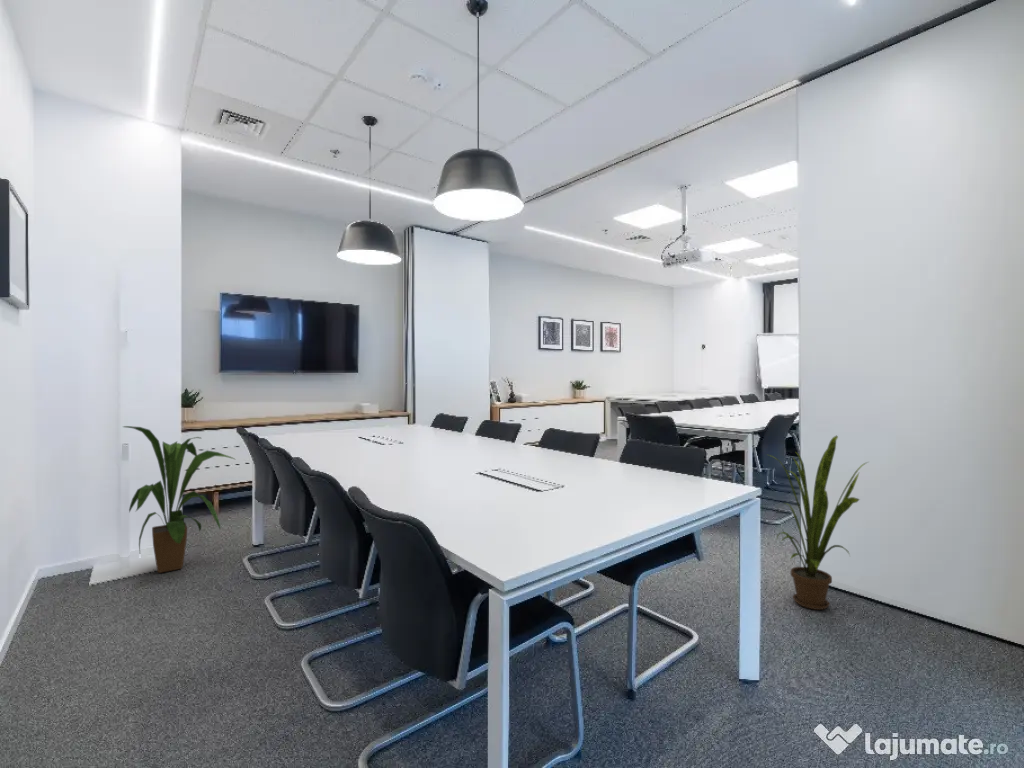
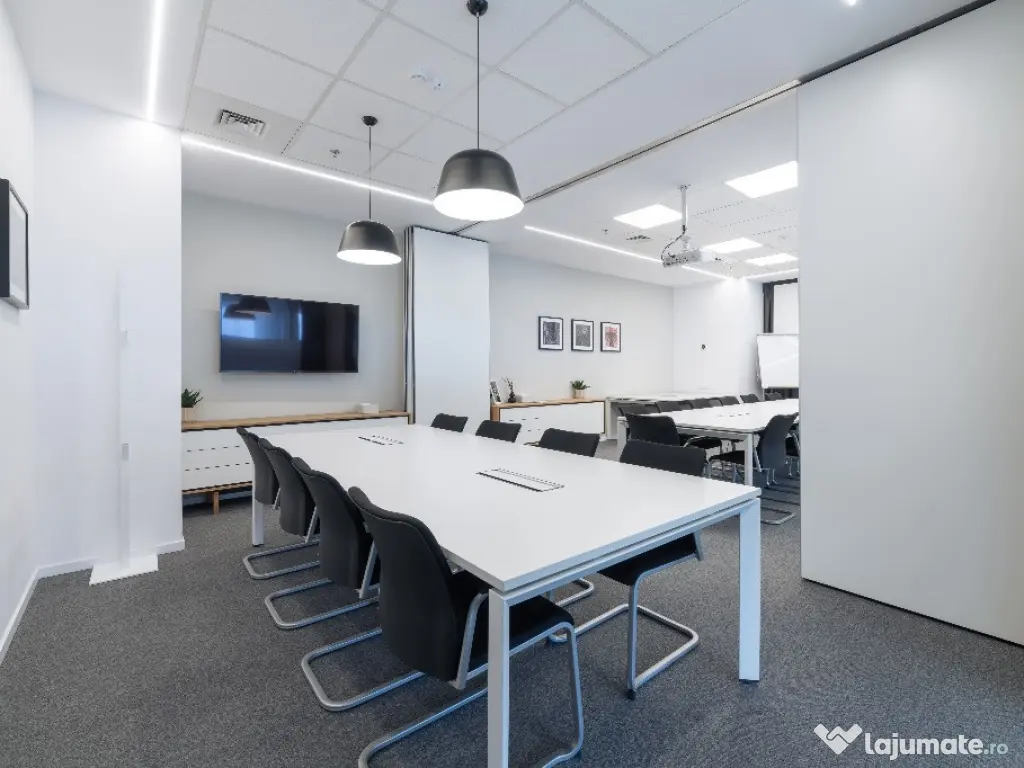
- house plant (811, 519)
- house plant (185, 495)
